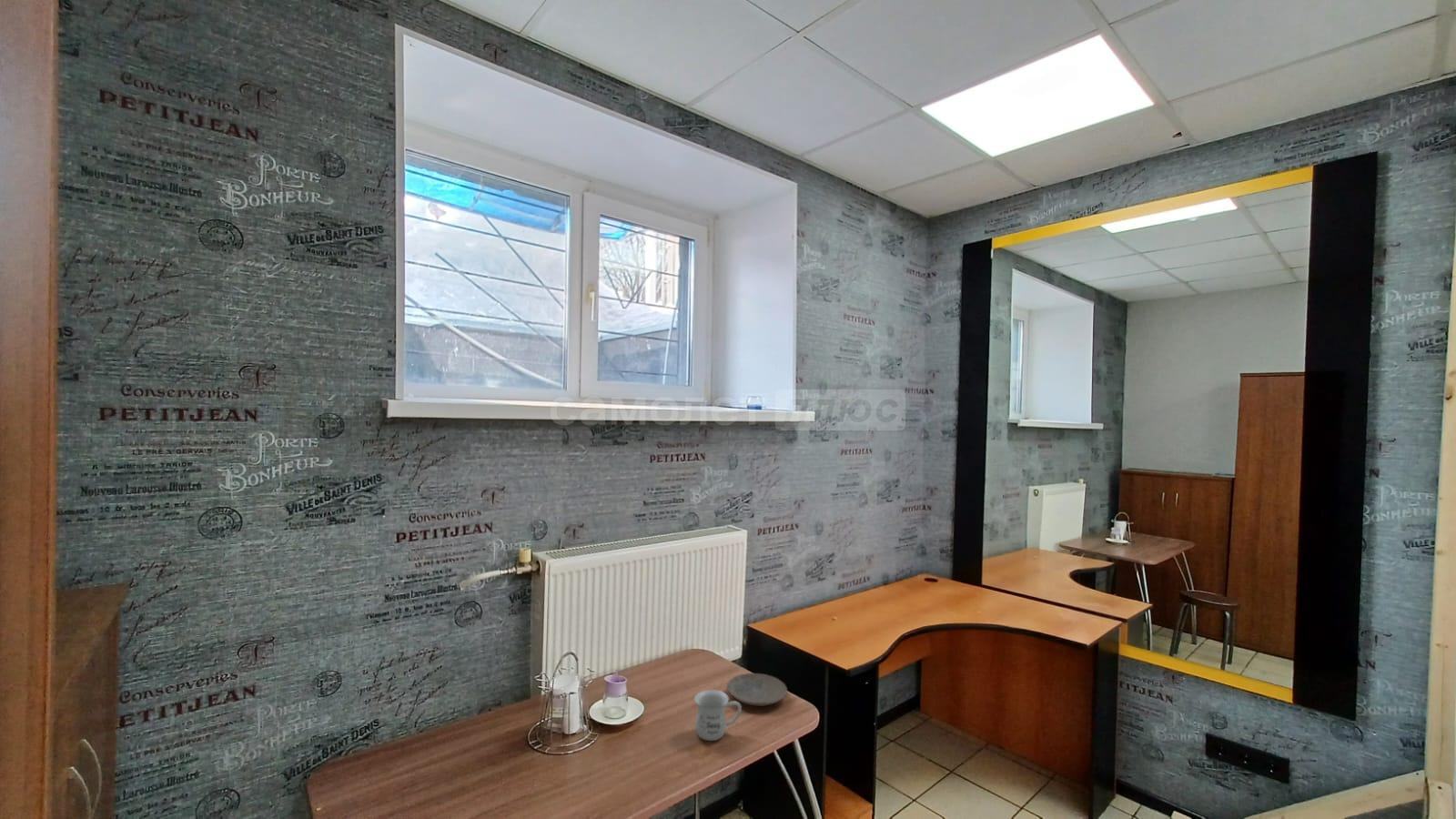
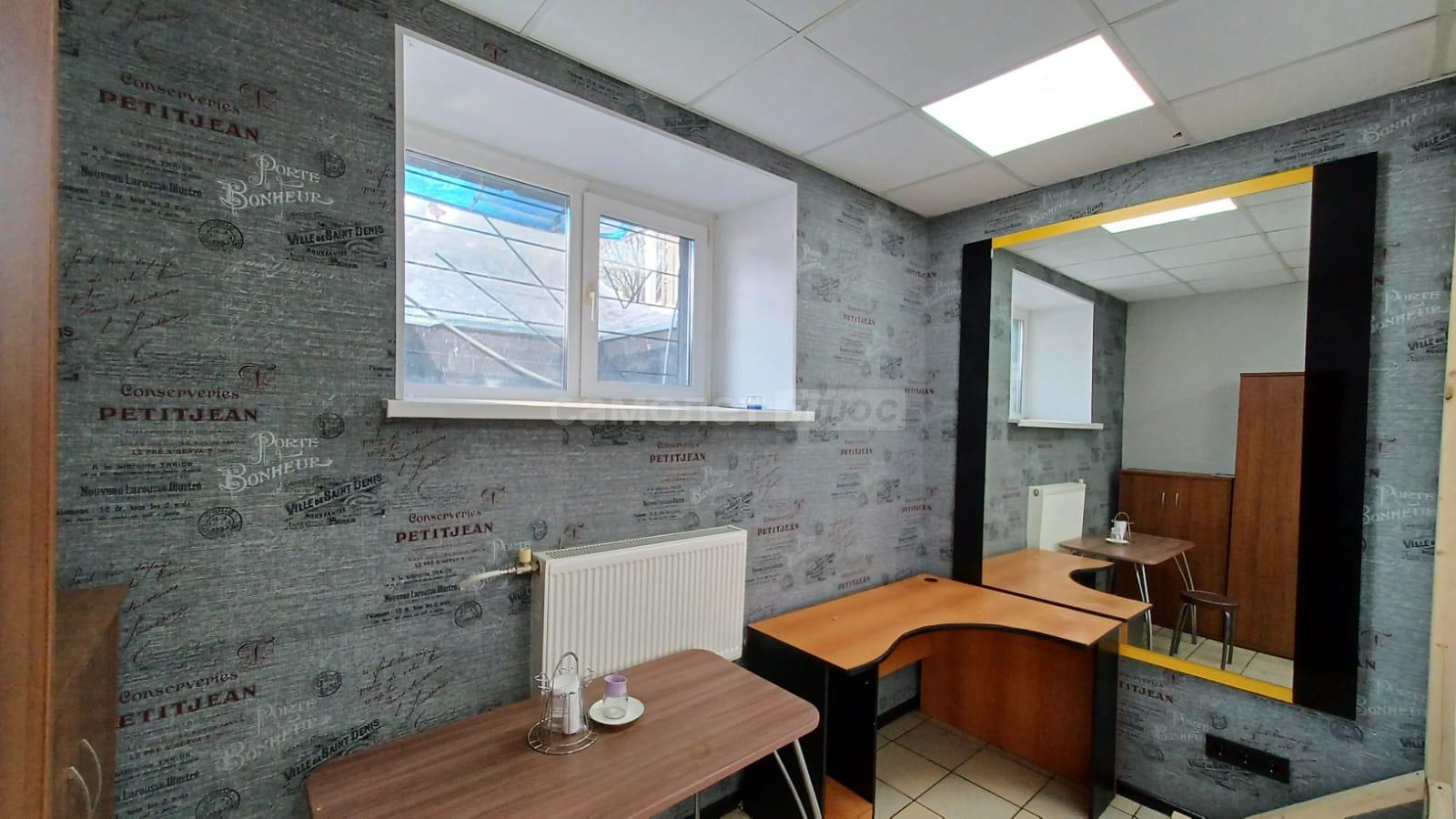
- plate (756, 692)
- mug (718, 715)
